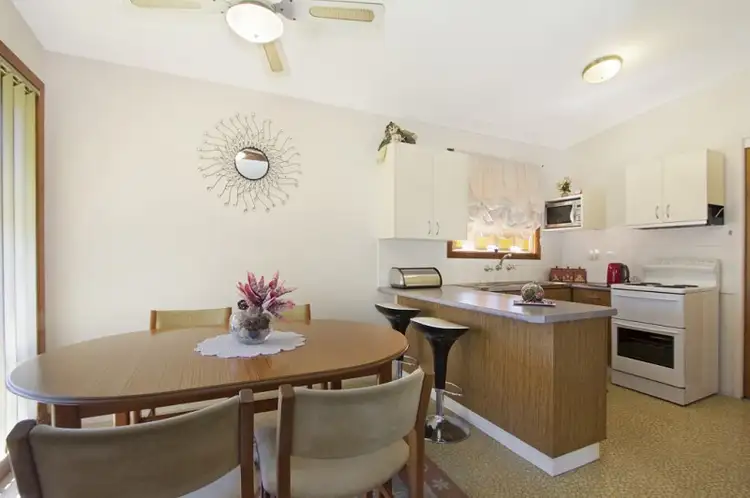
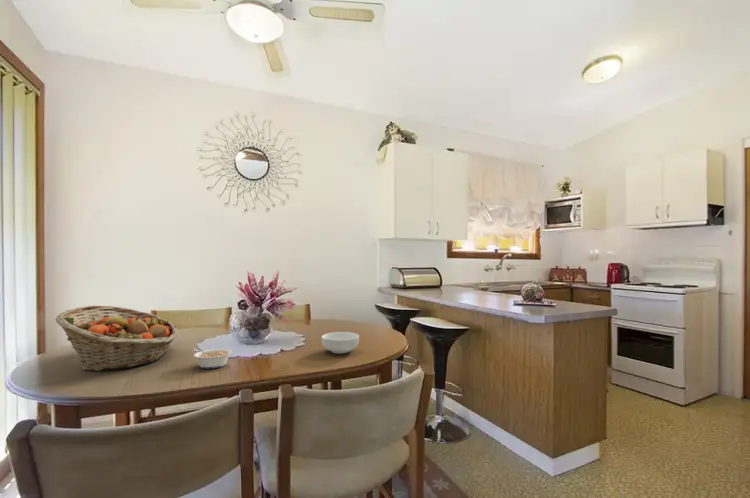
+ fruit basket (122, 332)
+ legume (211, 358)
+ cereal bowl (340, 343)
